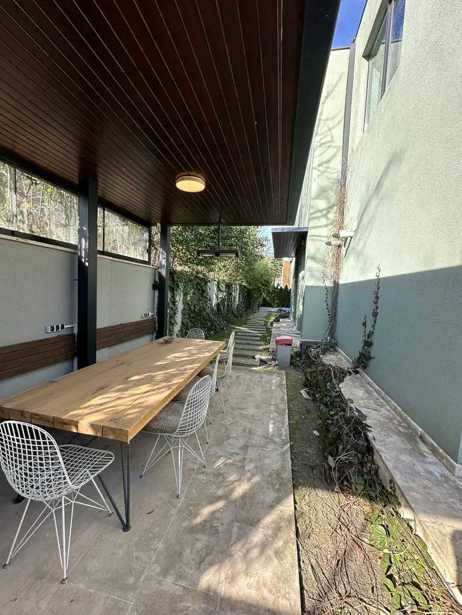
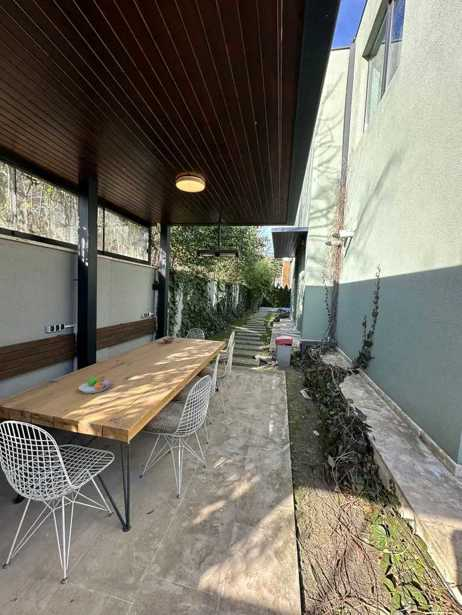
+ fruit bowl (94, 383)
